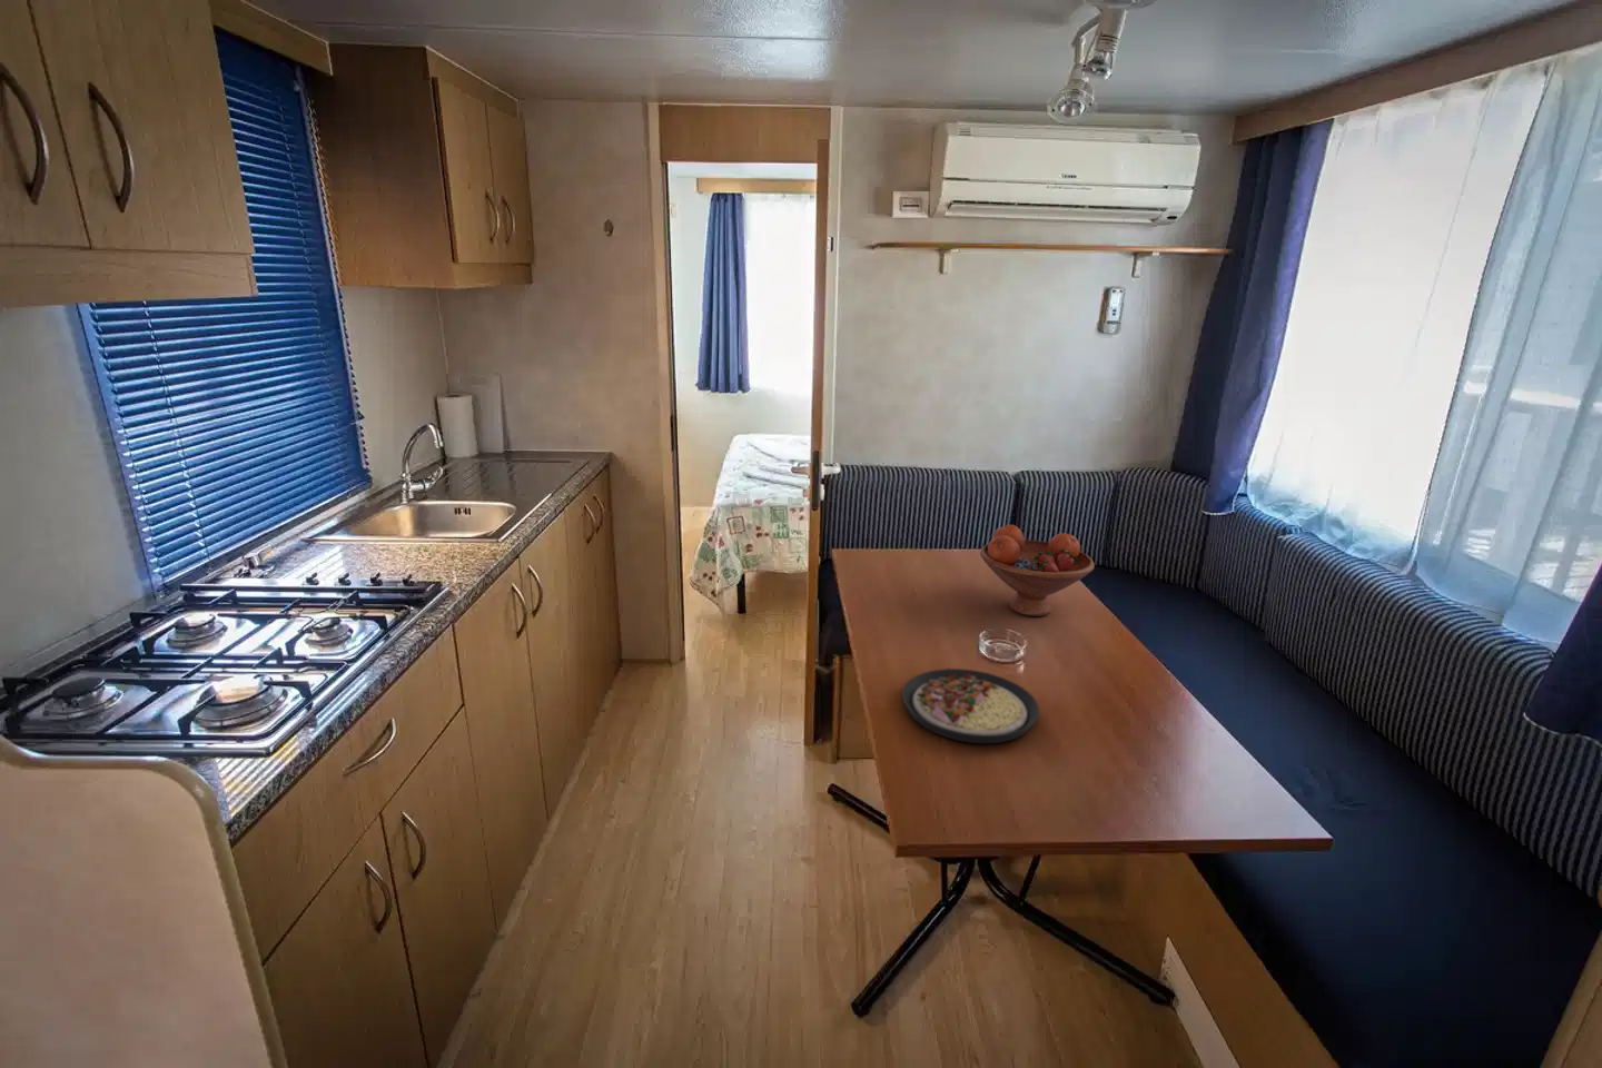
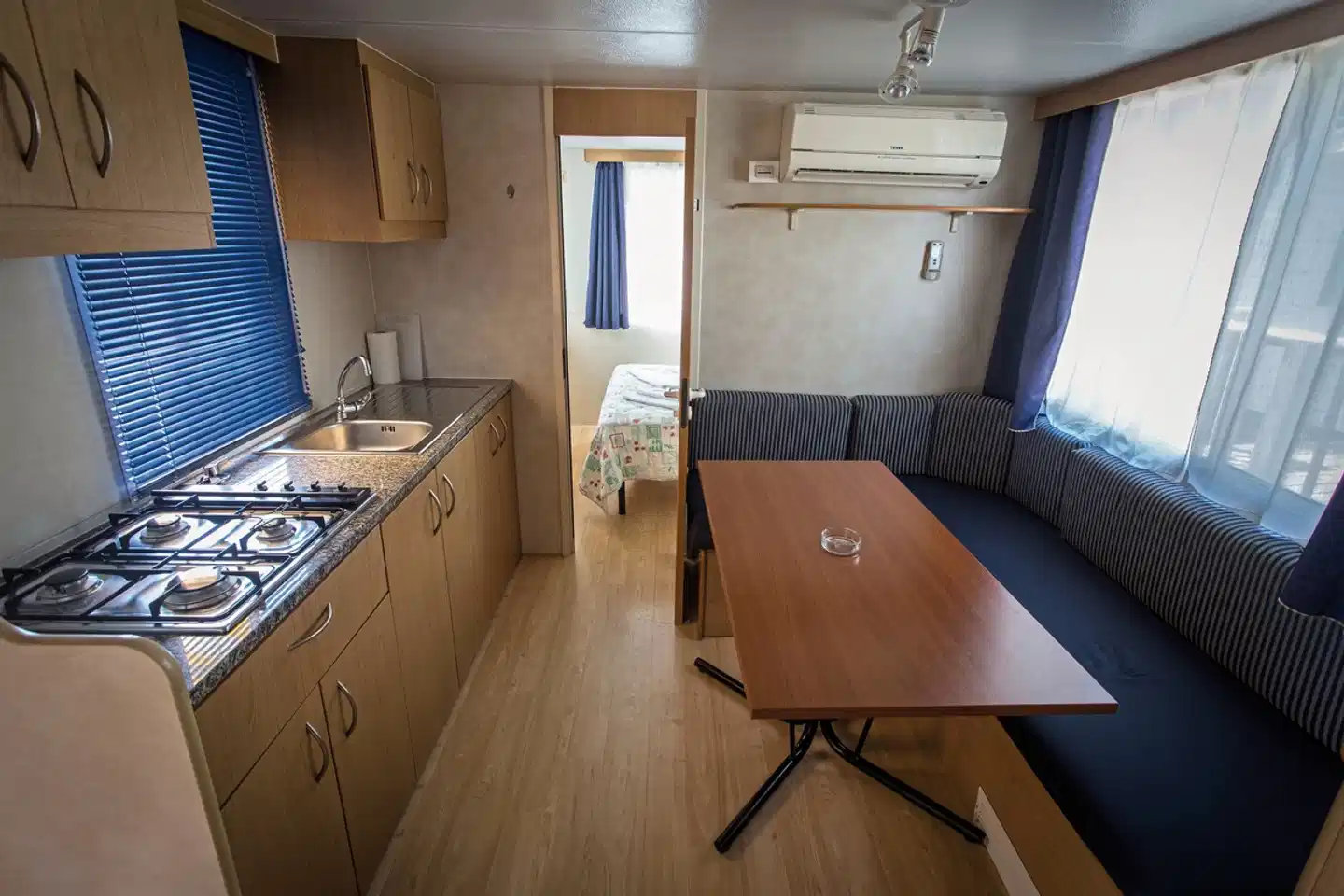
- plate (969, 702)
- fruit bowl (1033, 572)
